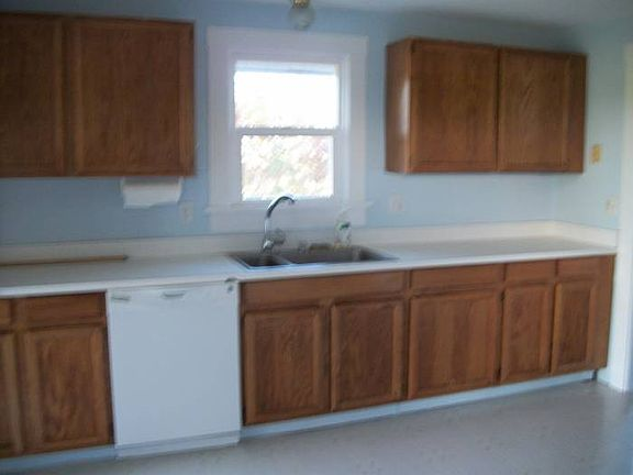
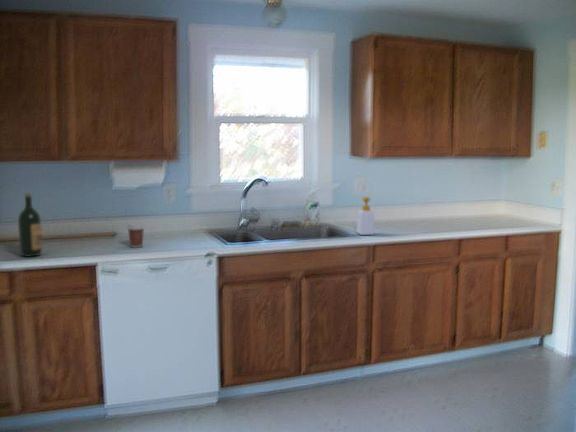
+ wine bottle (29, 224)
+ soap bottle (364, 215)
+ coffee cup (136, 235)
